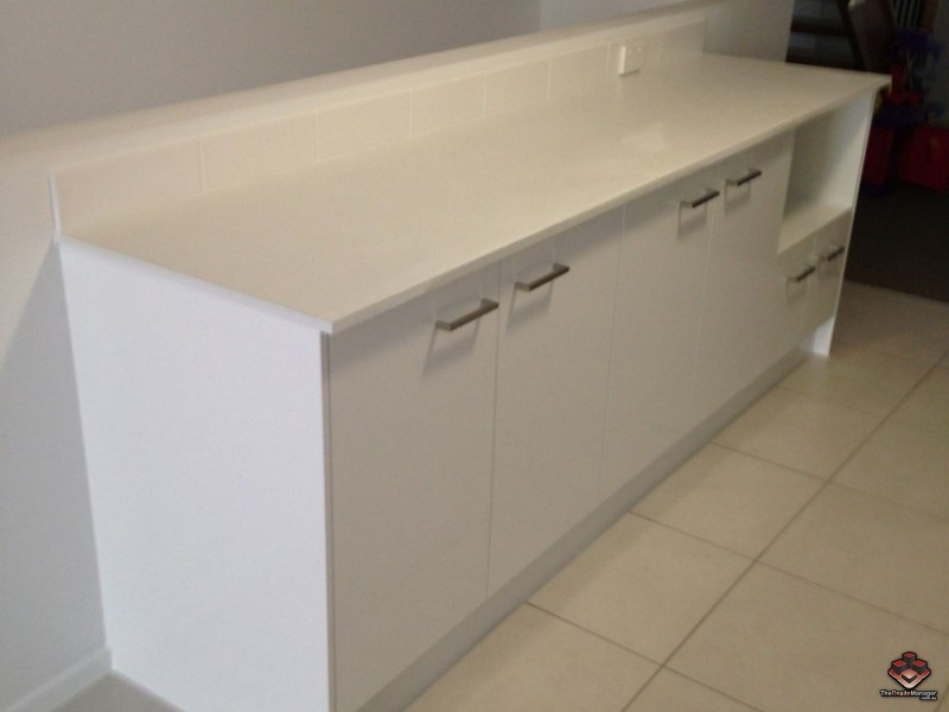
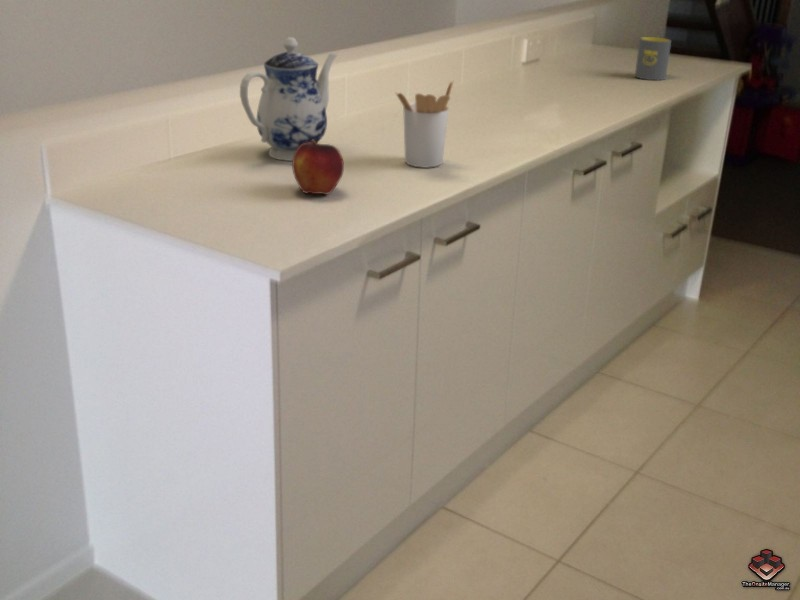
+ fruit (318, 166)
+ teapot (291, 97)
+ mug (653, 57)
+ utensil holder (427, 124)
